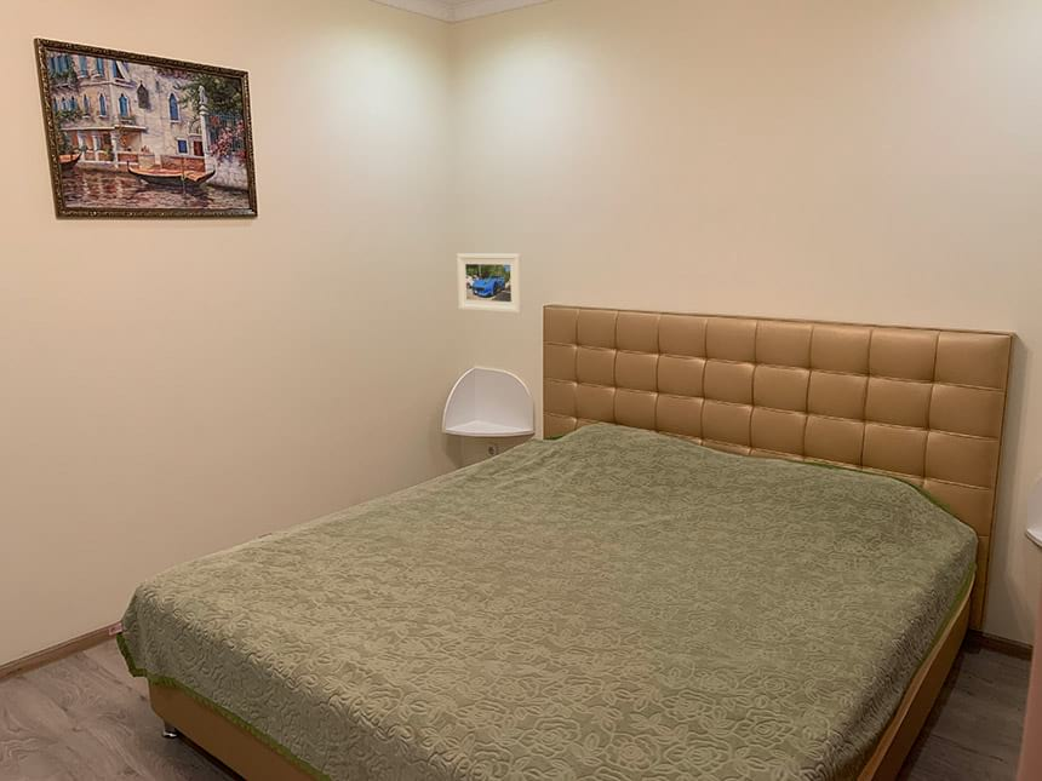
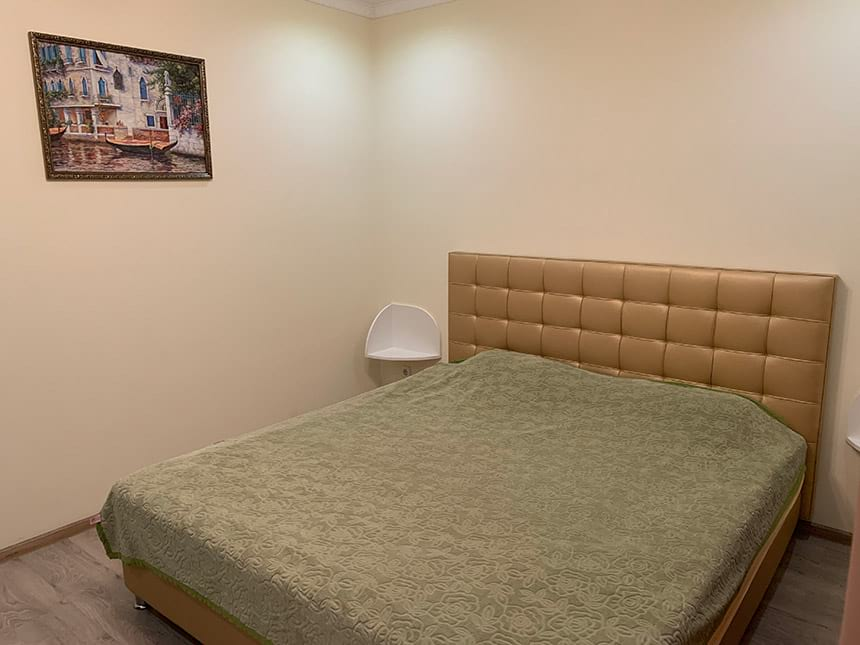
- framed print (488, 282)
